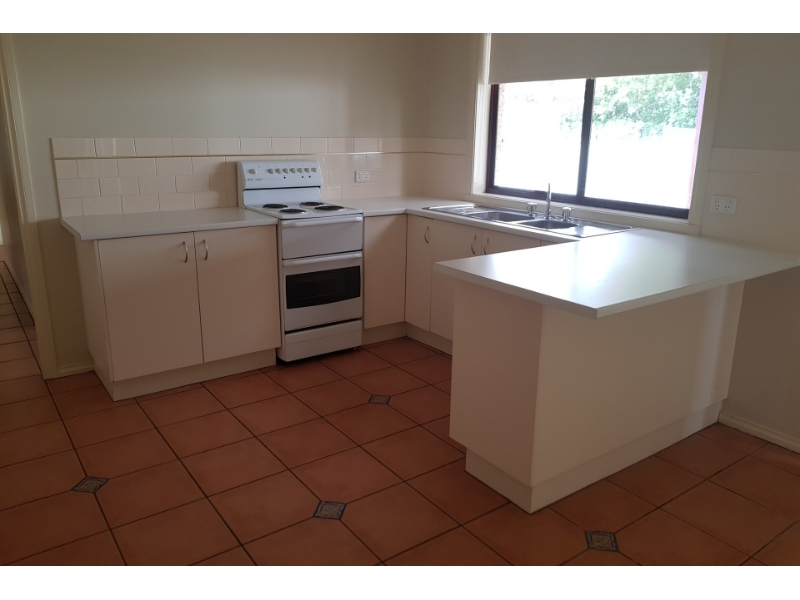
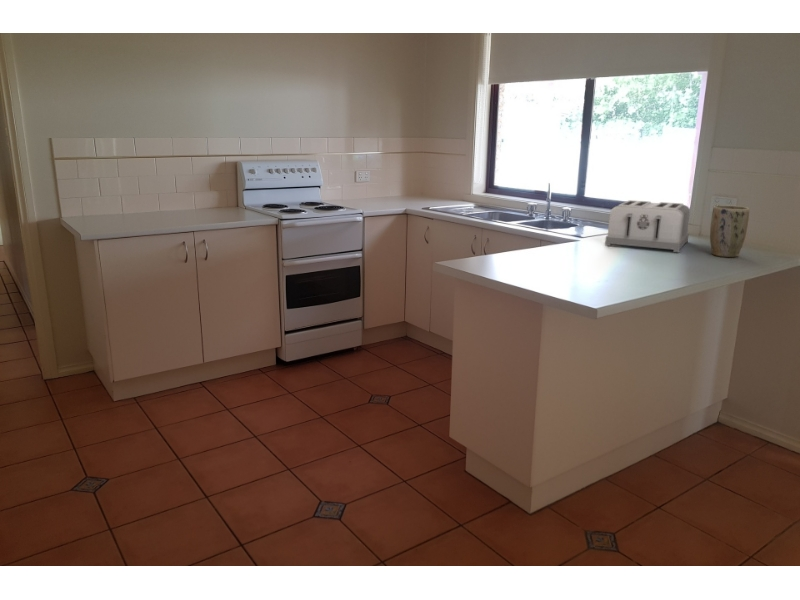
+ plant pot (728, 231)
+ toaster (648, 224)
